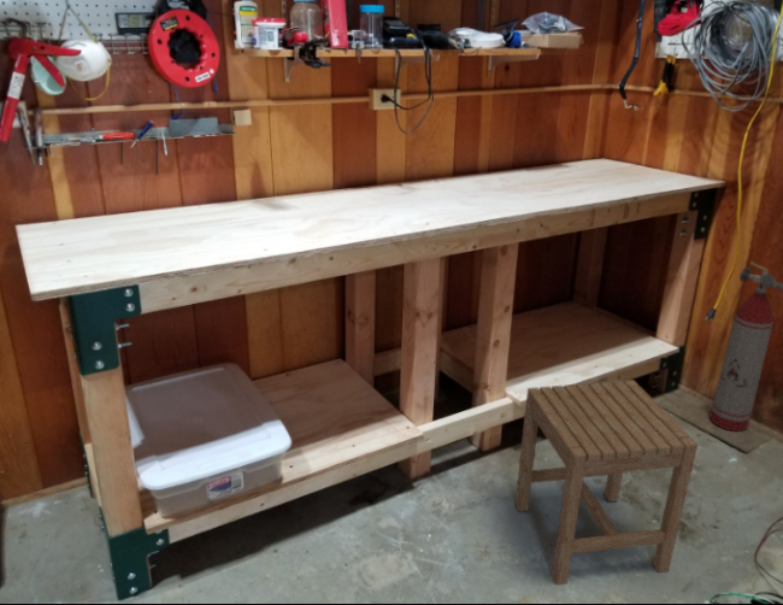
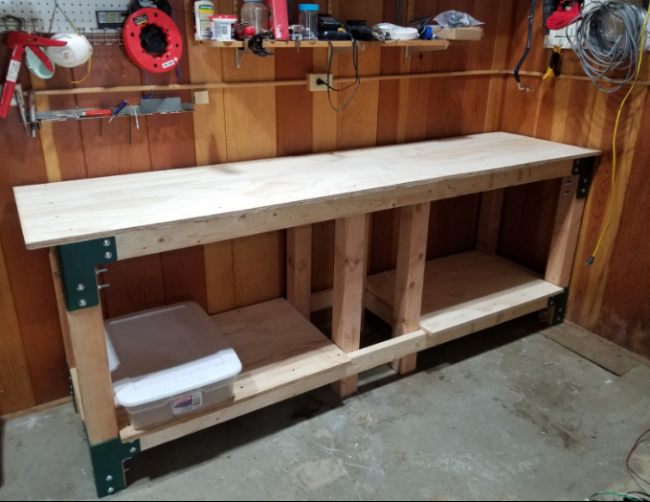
- stool (596, 475)
- fire extinguisher (746, 348)
